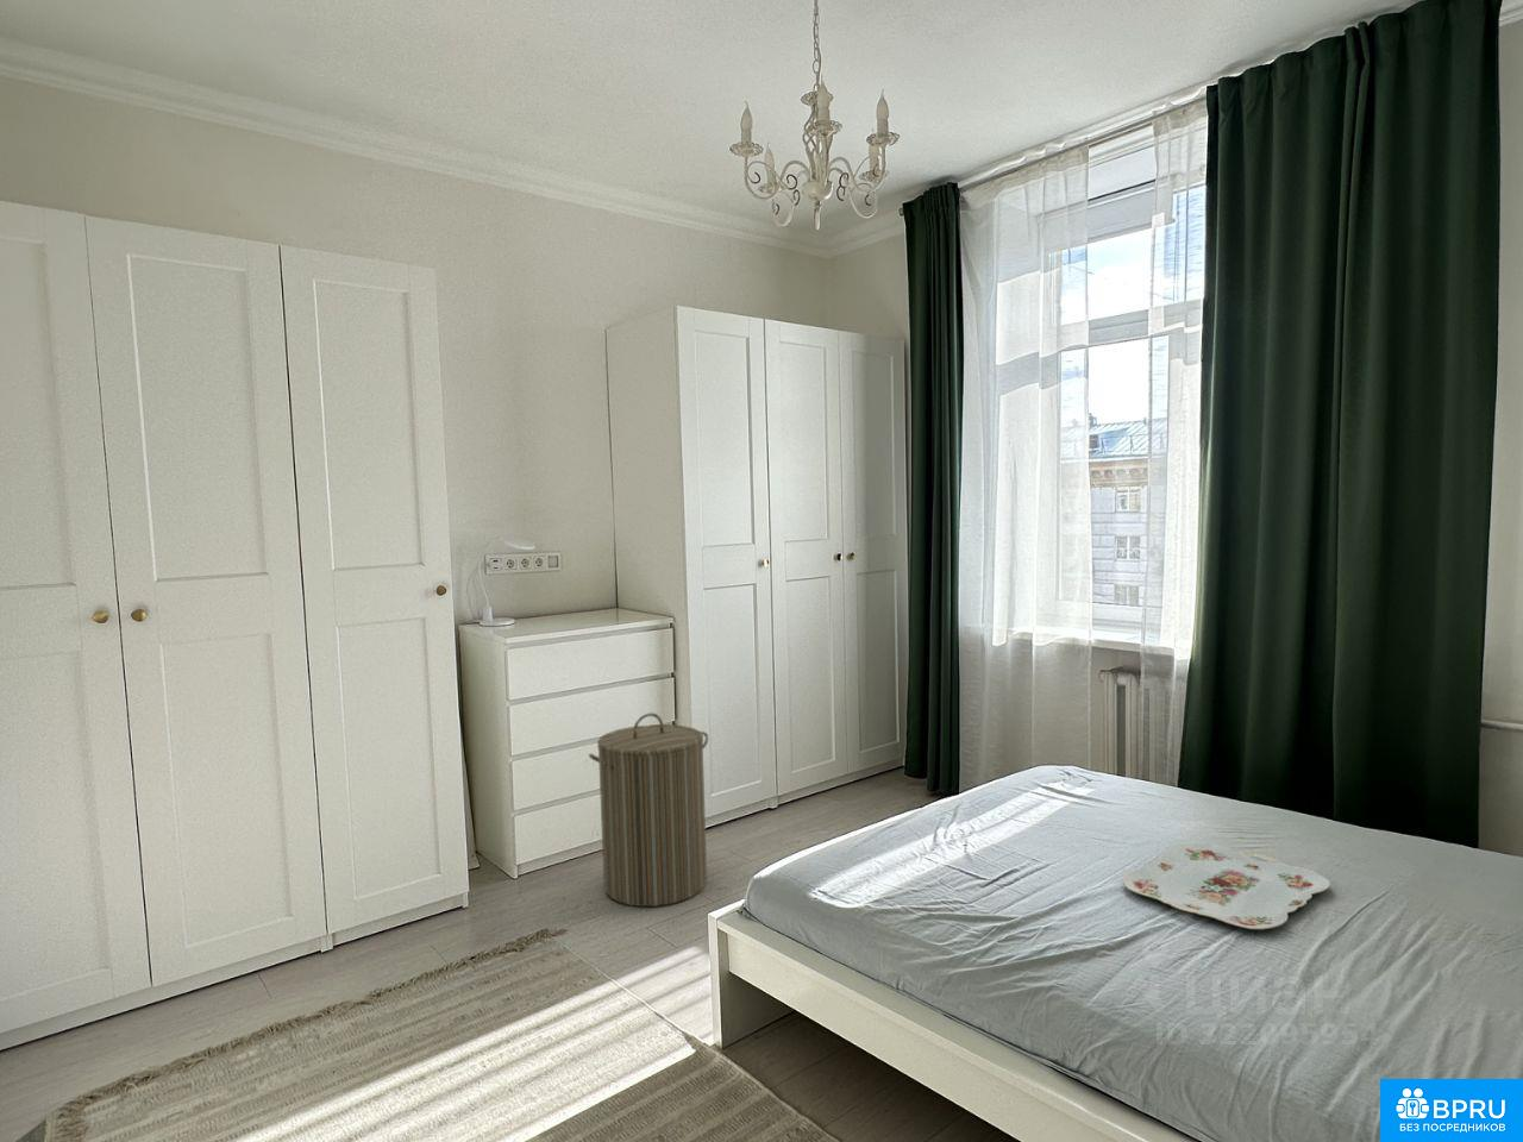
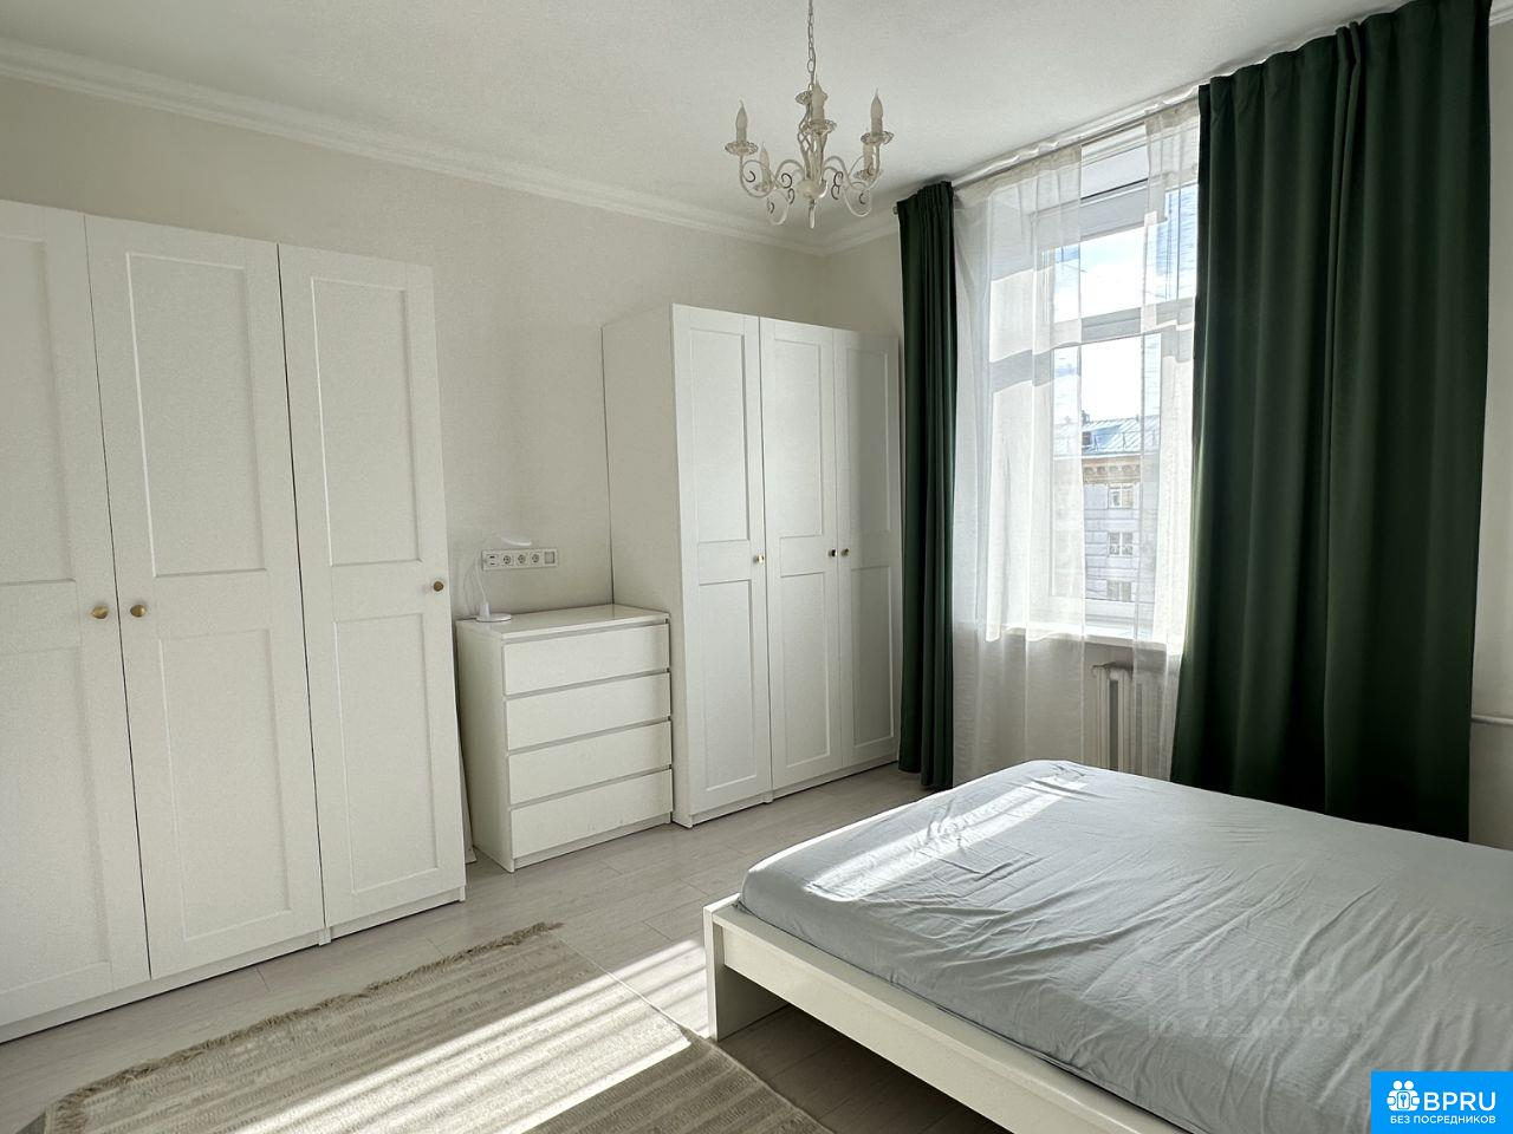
- serving tray (1224, 883)
- laundry hamper (652, 799)
